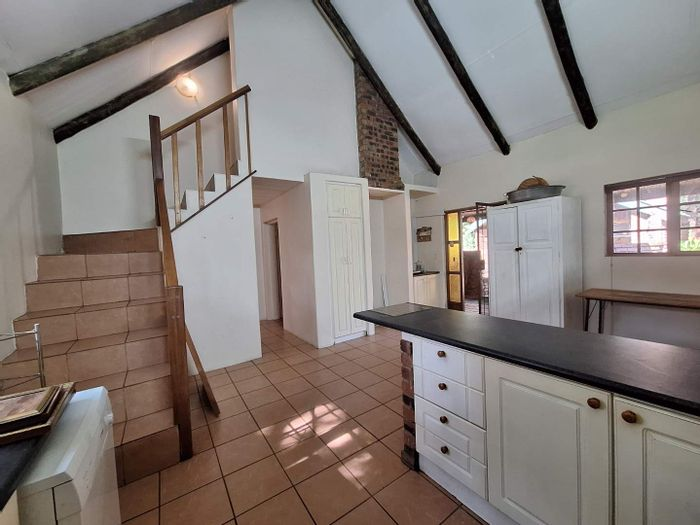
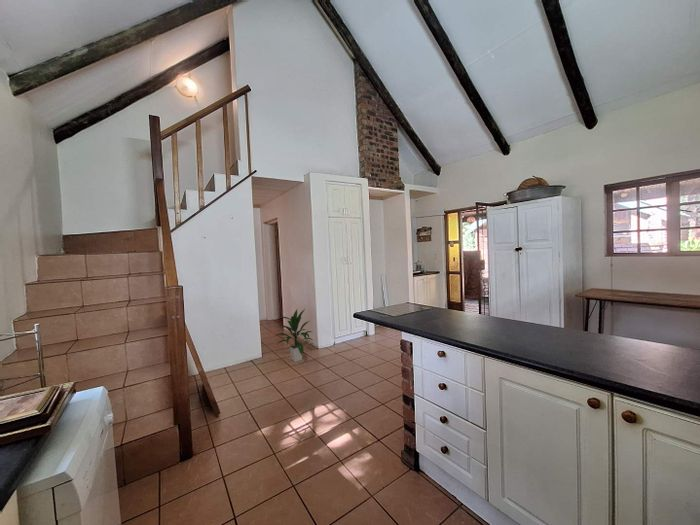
+ indoor plant (295, 335)
